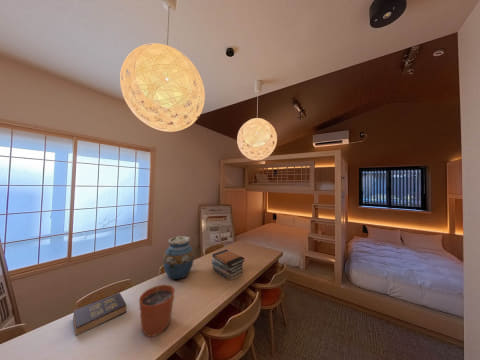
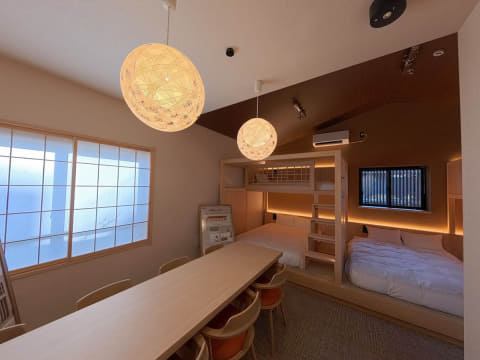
- vase (179, 257)
- hardback book (100, 311)
- book stack (227, 263)
- plant pot (157, 301)
